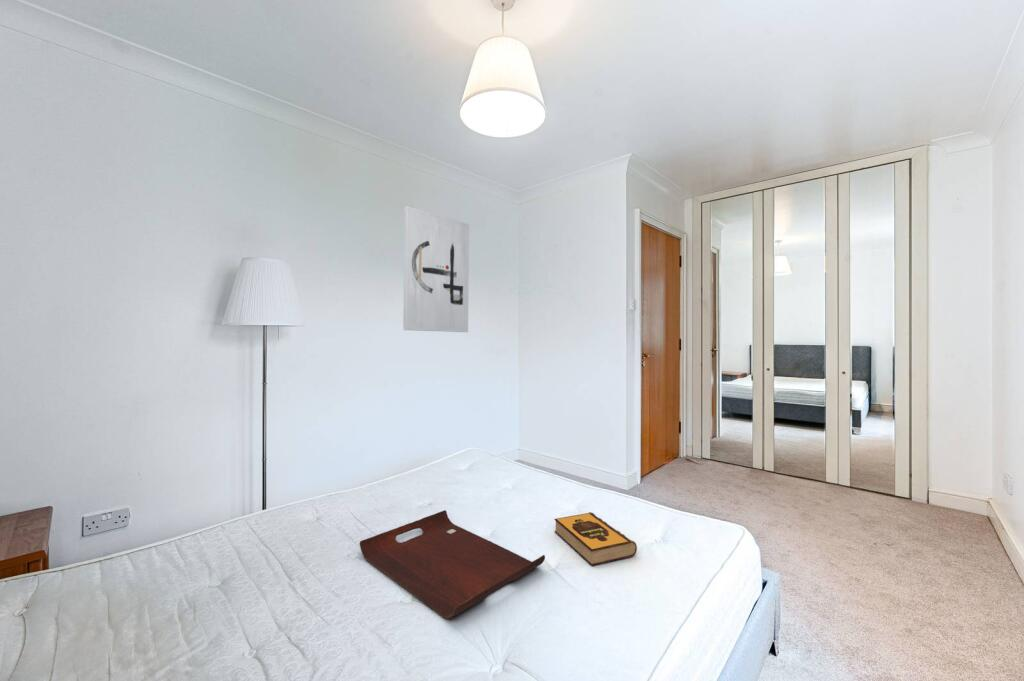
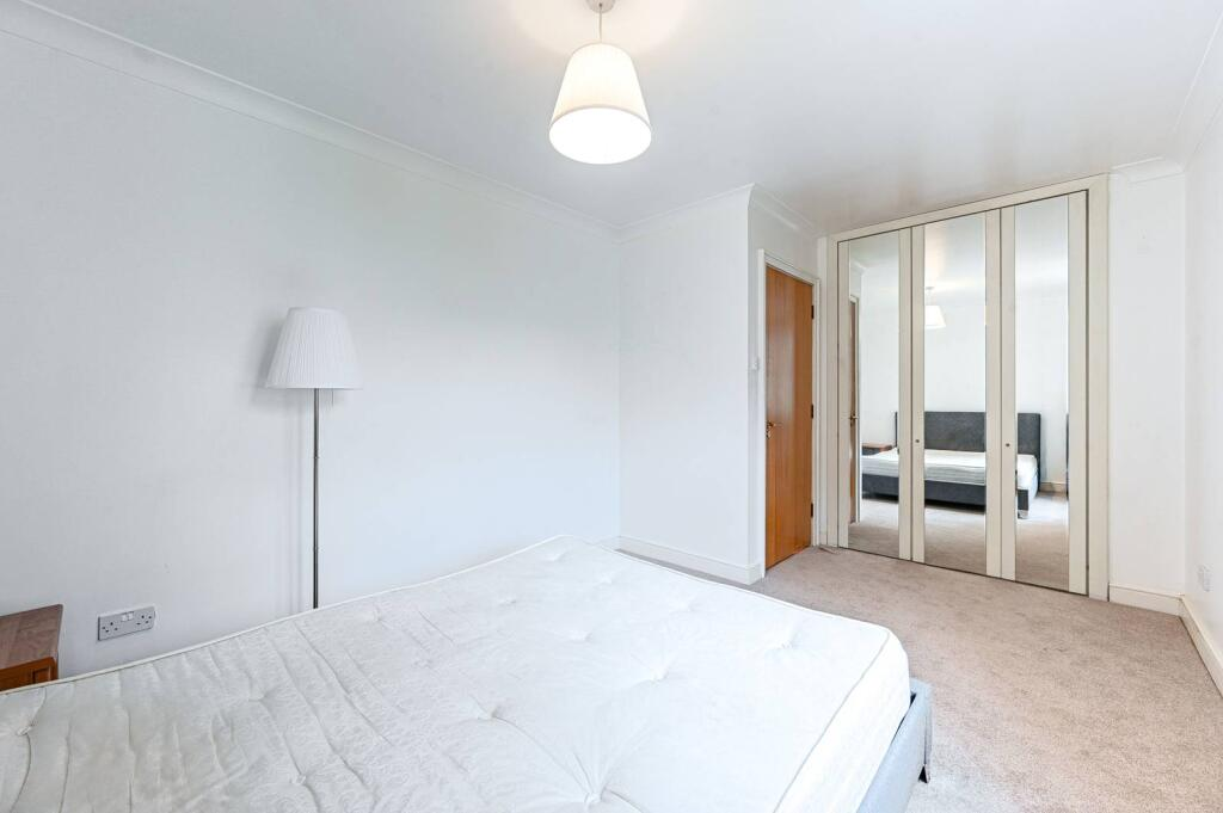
- hardback book (593, 535)
- wall art (438, 273)
- serving tray (449, 554)
